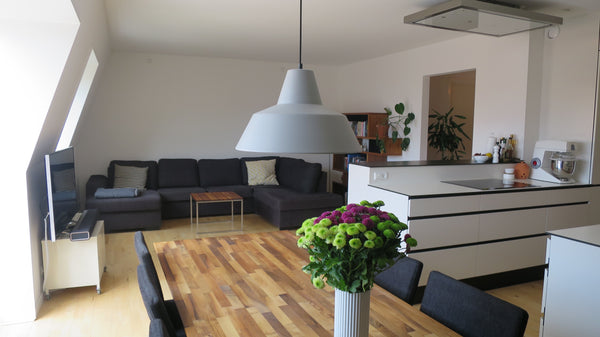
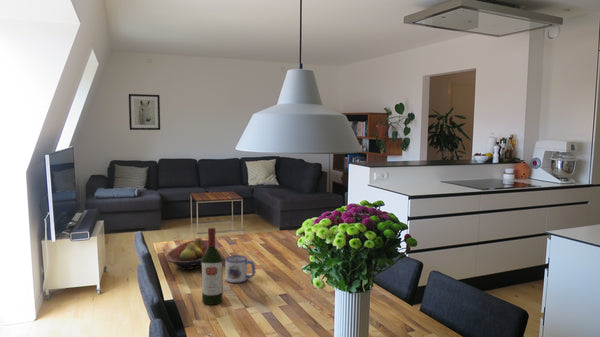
+ fruit bowl (193, 251)
+ wine bottle (212, 264)
+ wall art (144, 112)
+ mug (240, 269)
